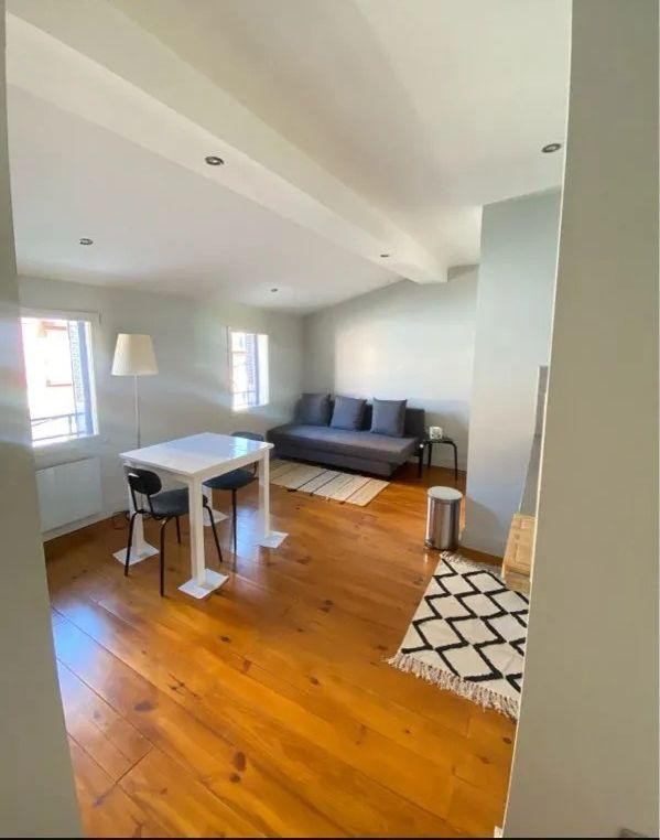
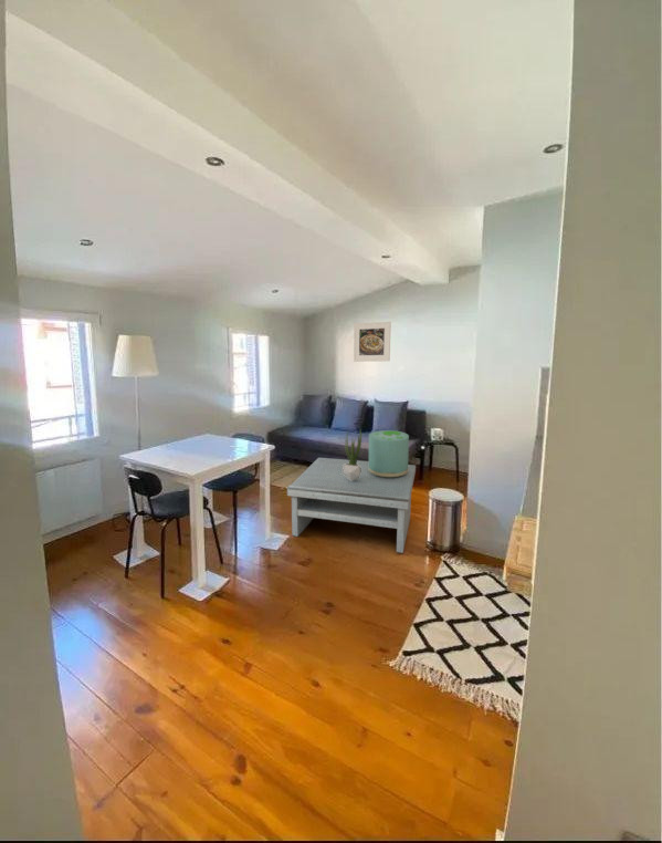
+ decorative container (388, 454)
+ potted plant (354, 451)
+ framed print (371, 342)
+ coffee table (355, 498)
